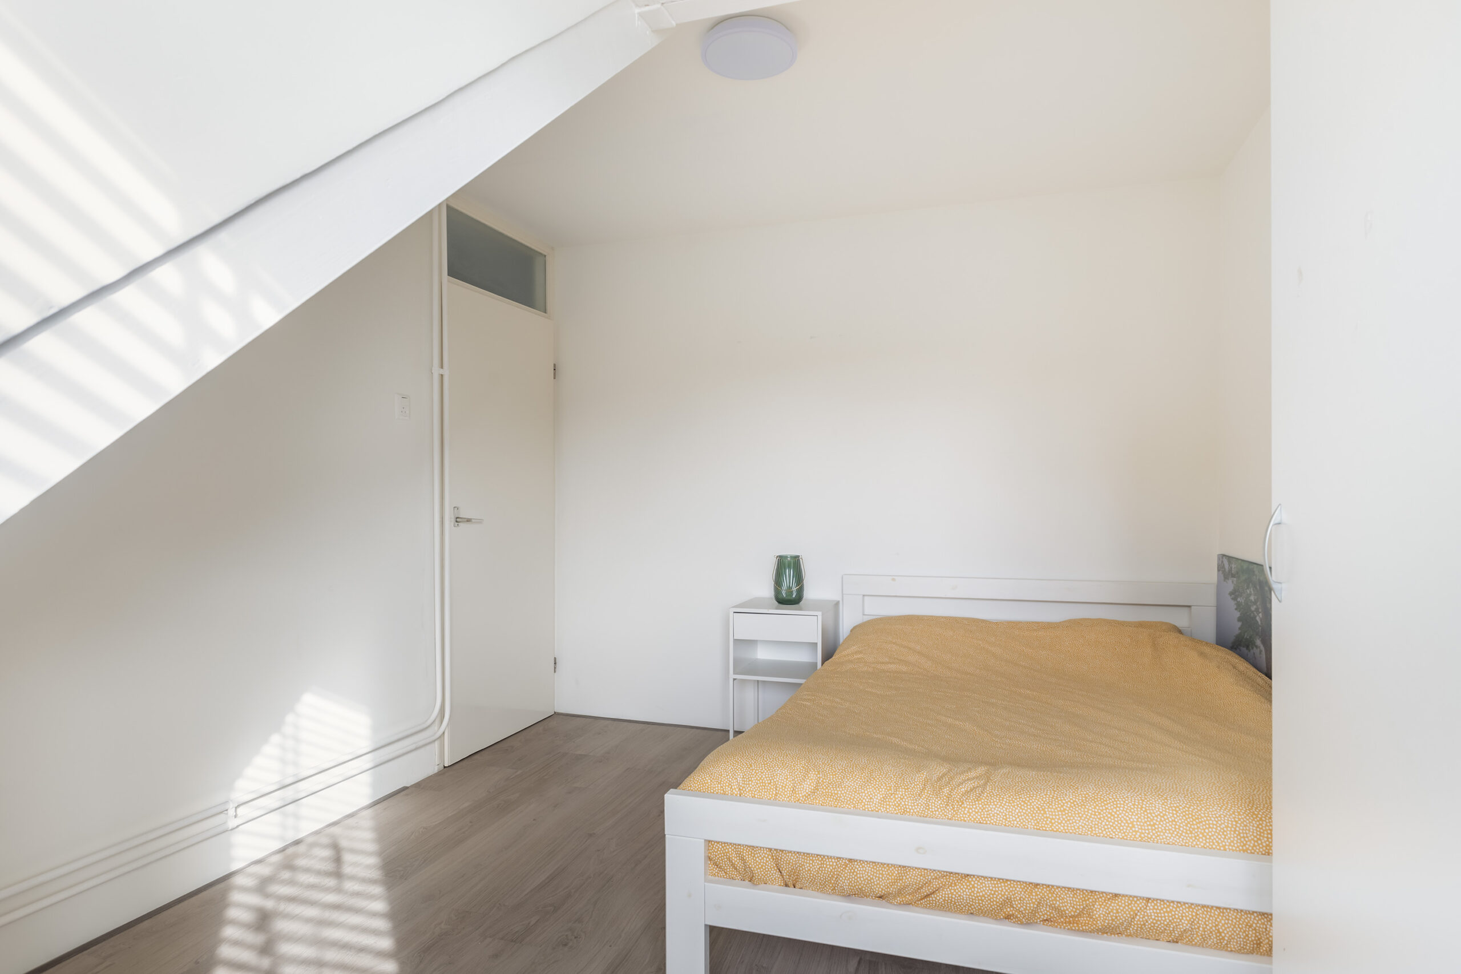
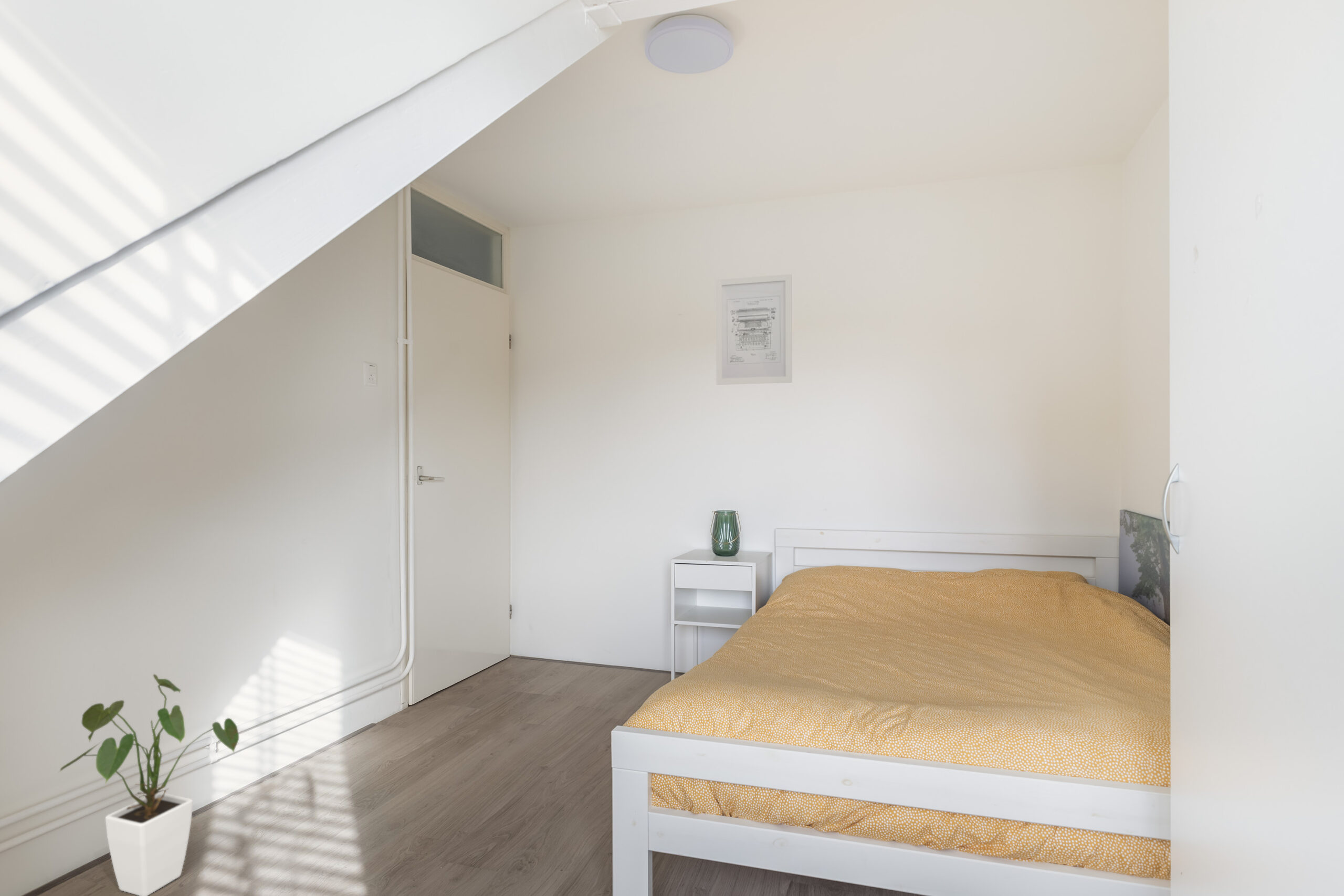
+ wall art (753, 330)
+ house plant (164, 782)
